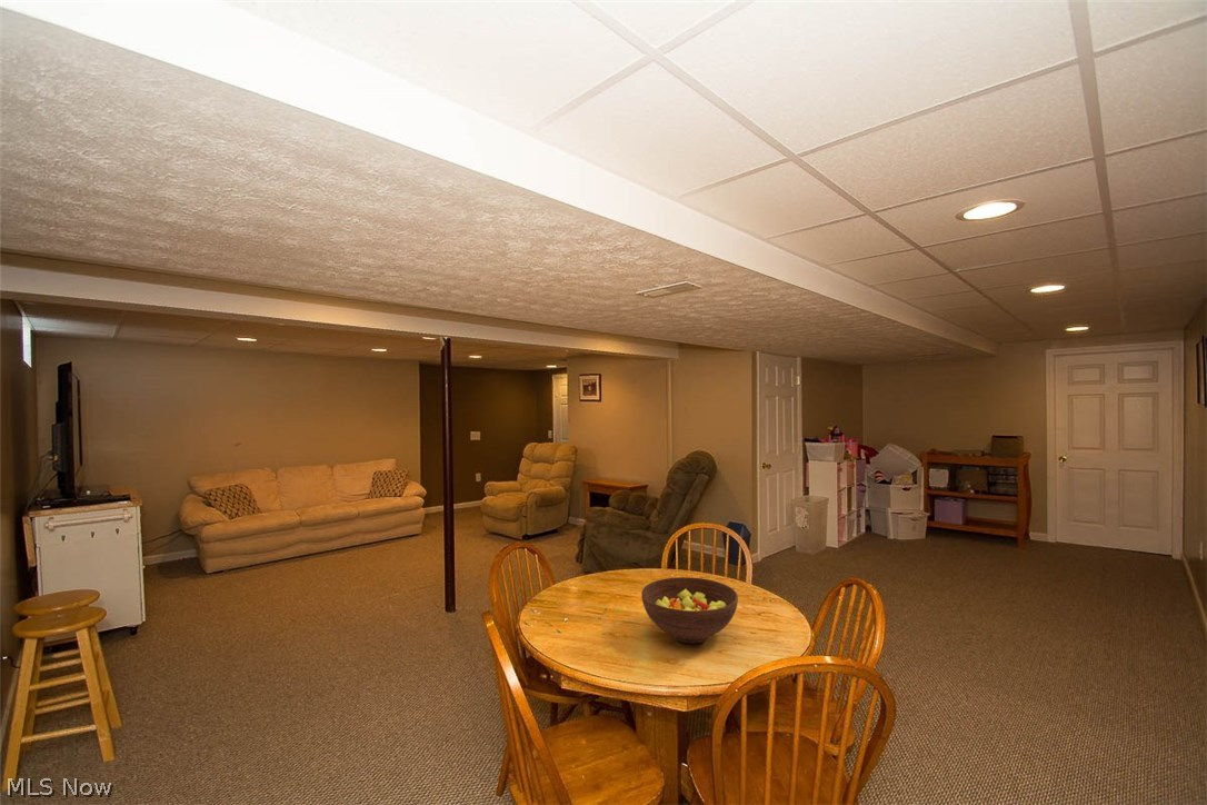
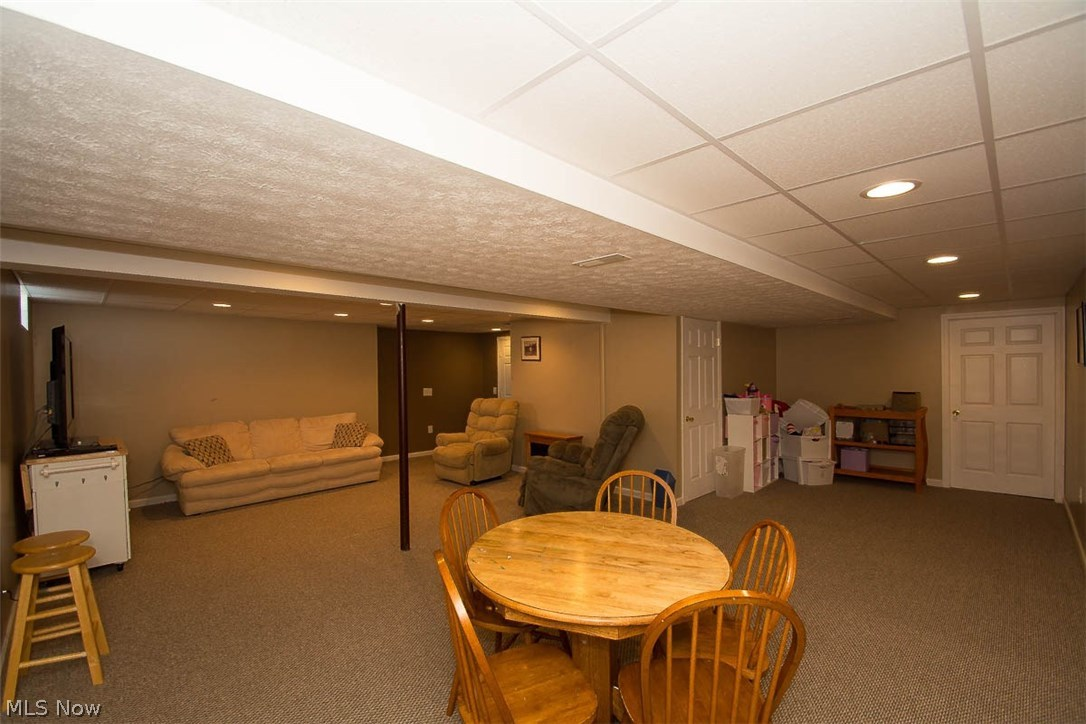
- fruit bowl (689, 614)
